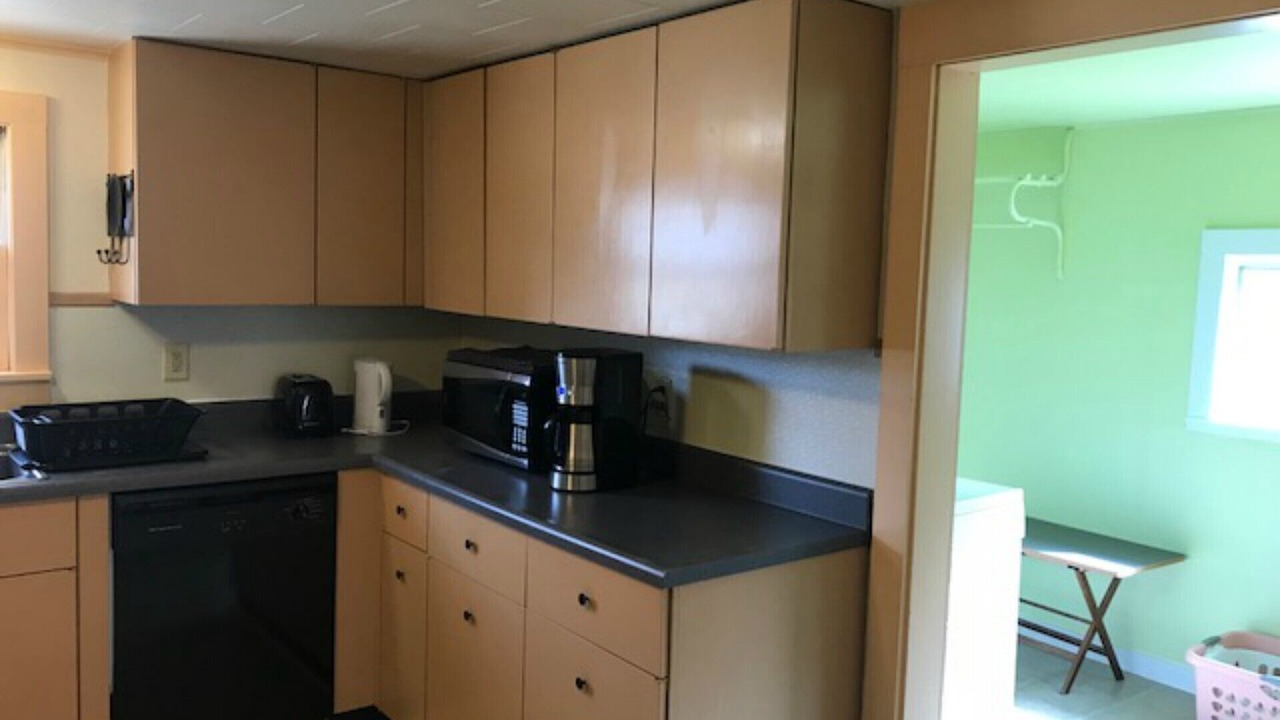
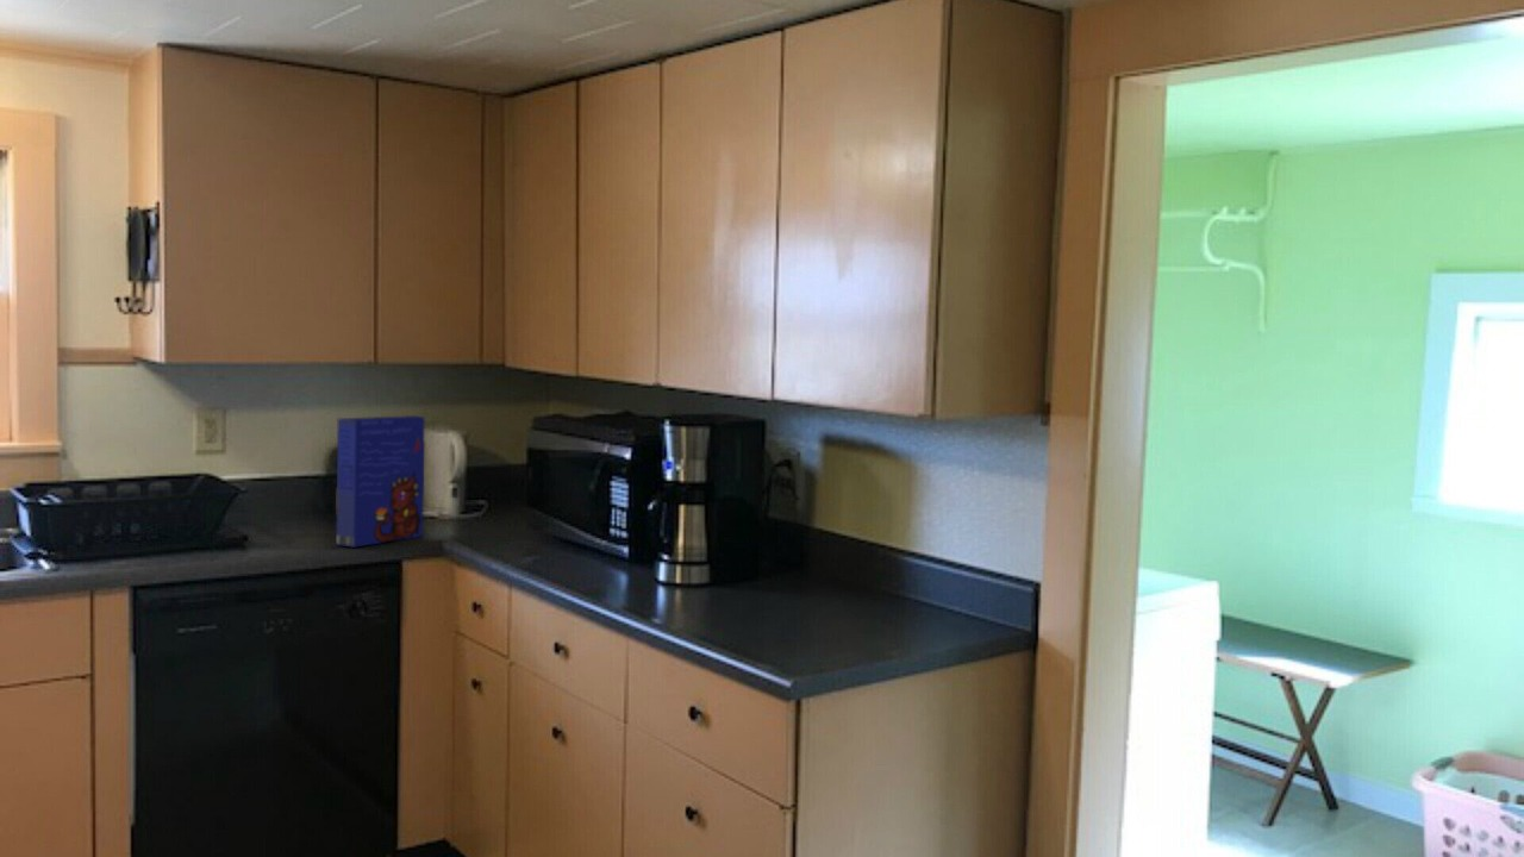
+ cereal box (381, 478)
